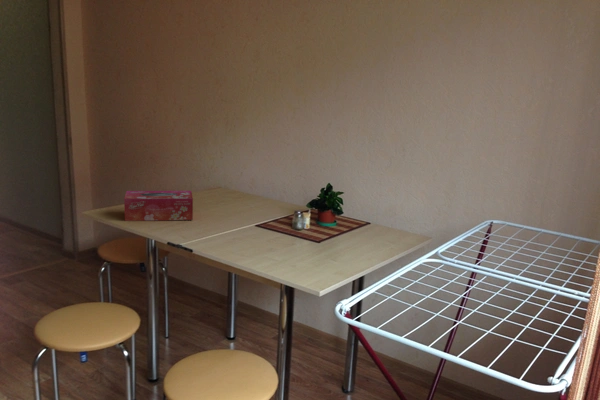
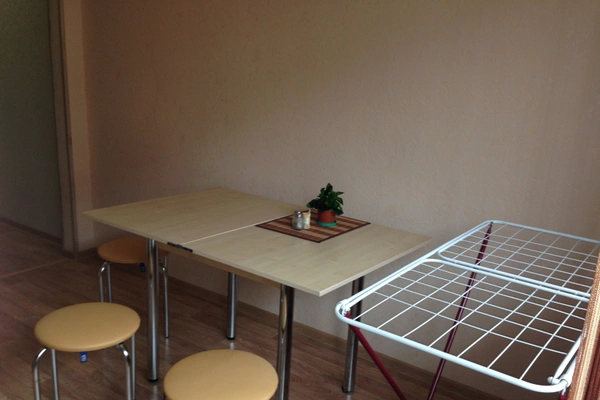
- tissue box (159, 205)
